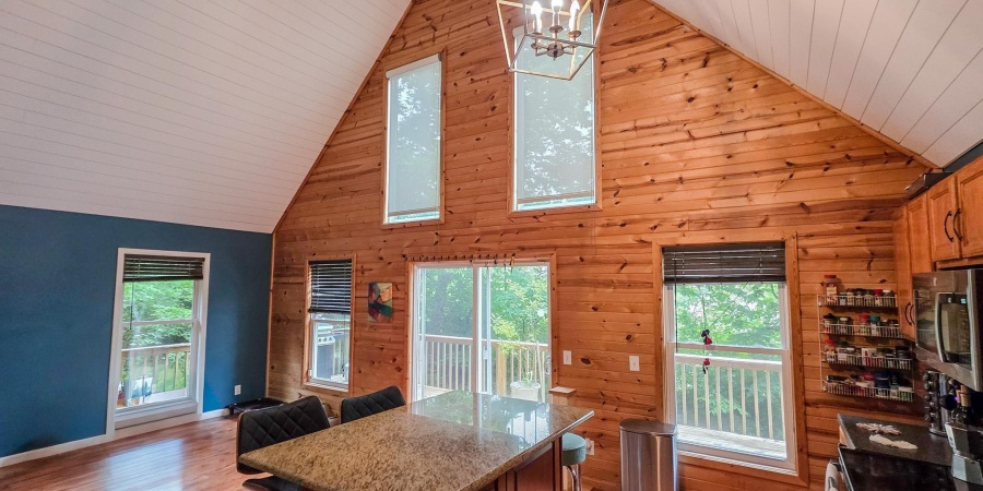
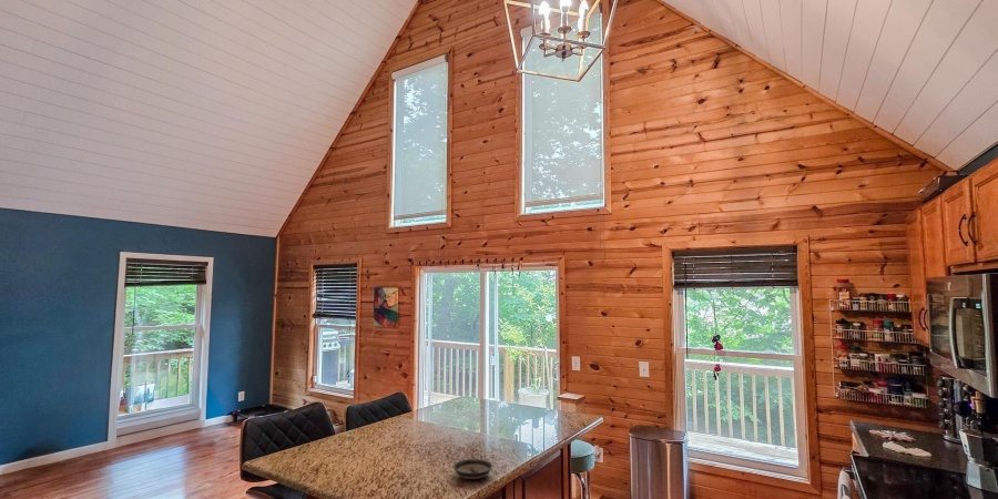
+ saucer (472, 470)
